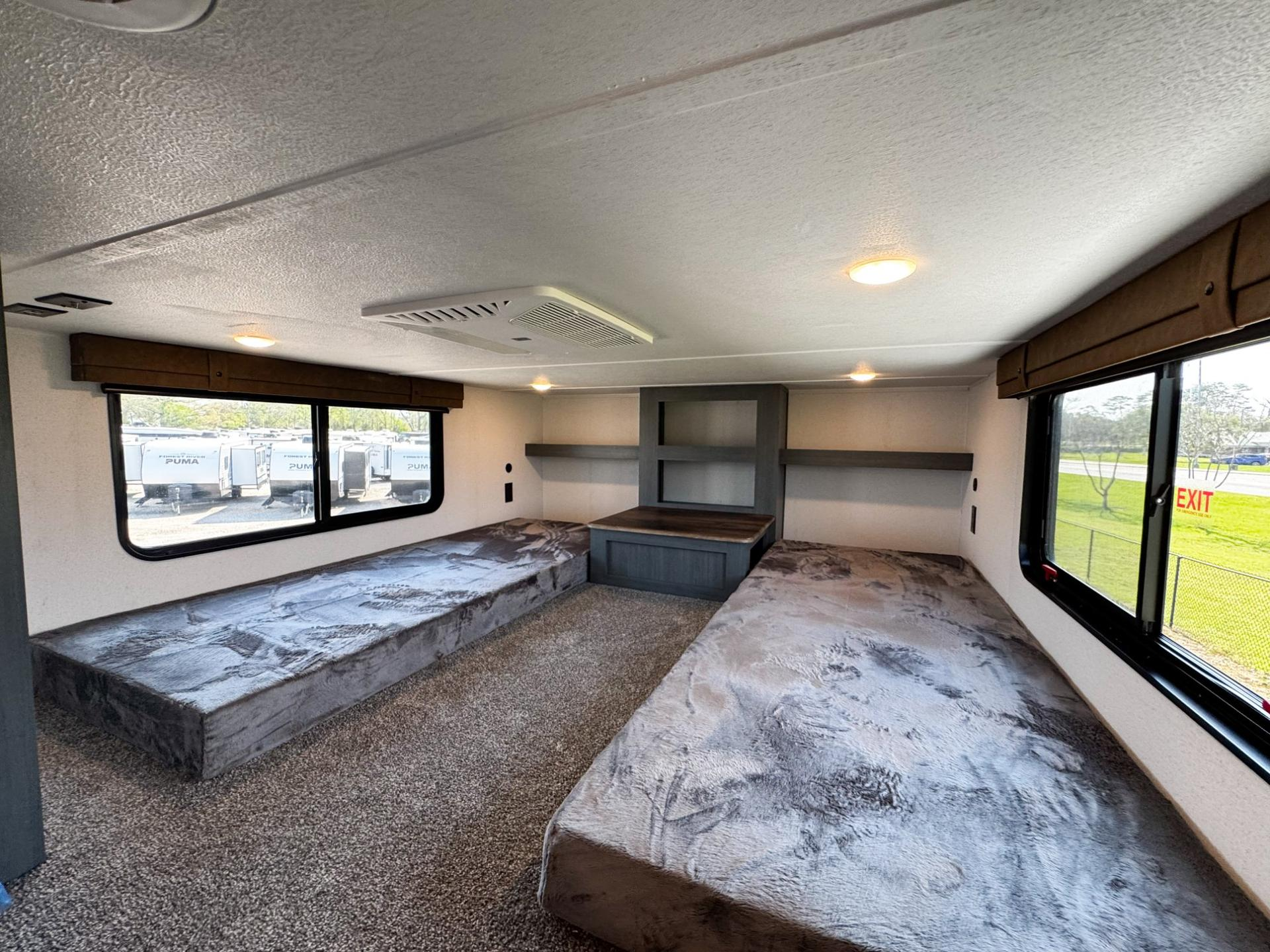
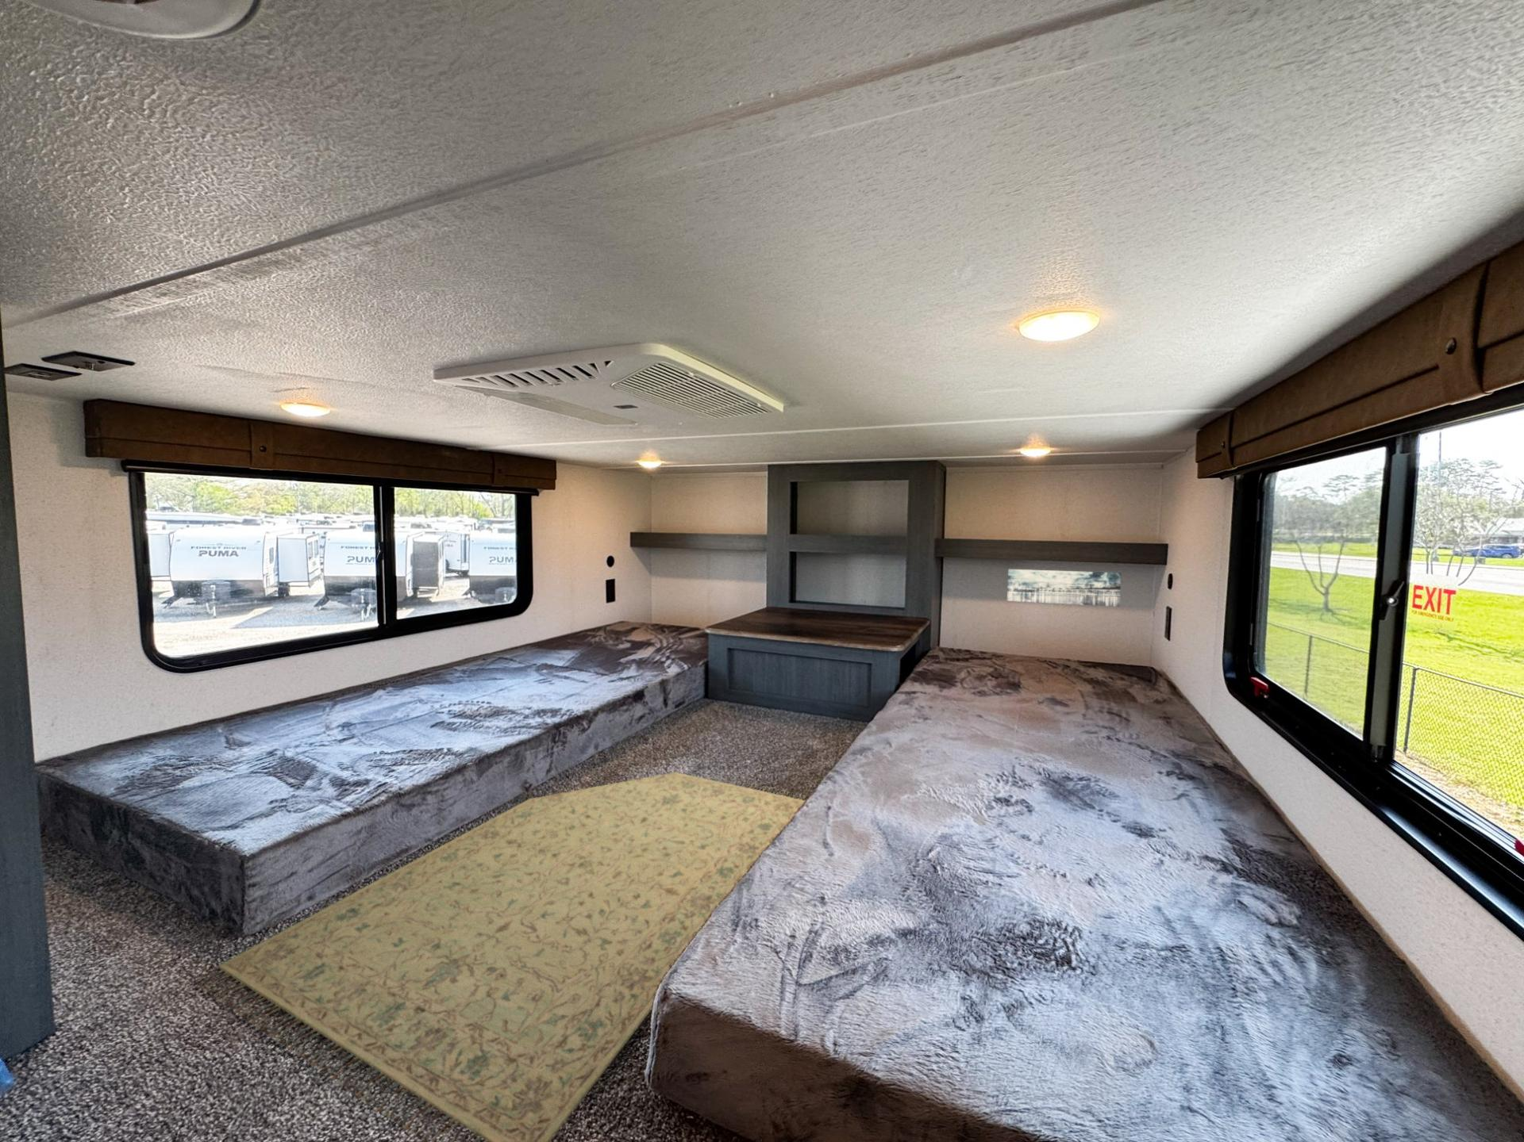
+ wall art (1061, 587)
+ rug (586, 865)
